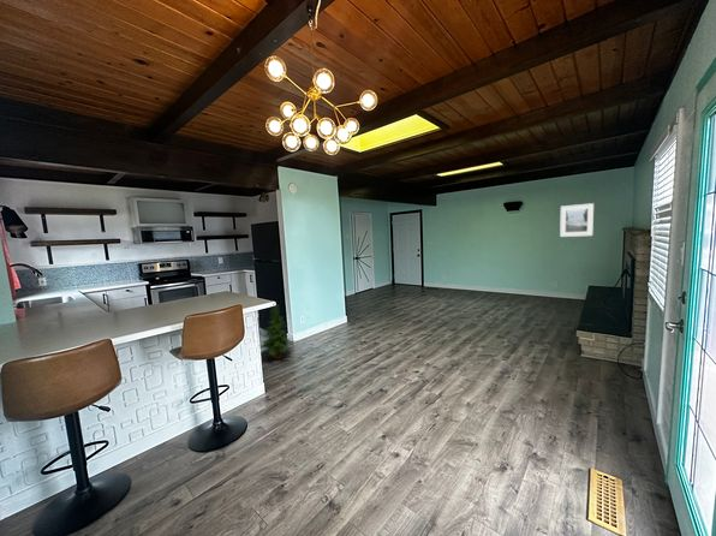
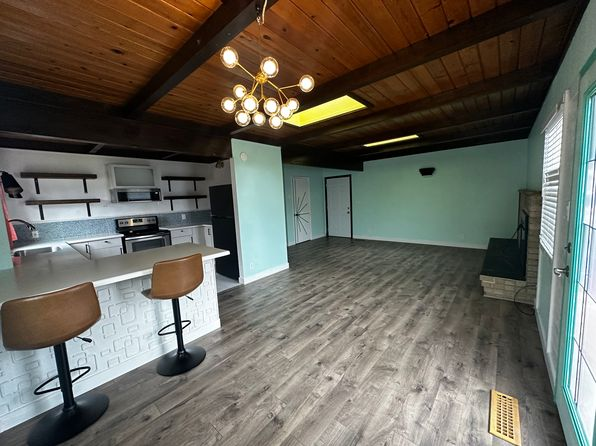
- tree (275, 330)
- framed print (575, 220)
